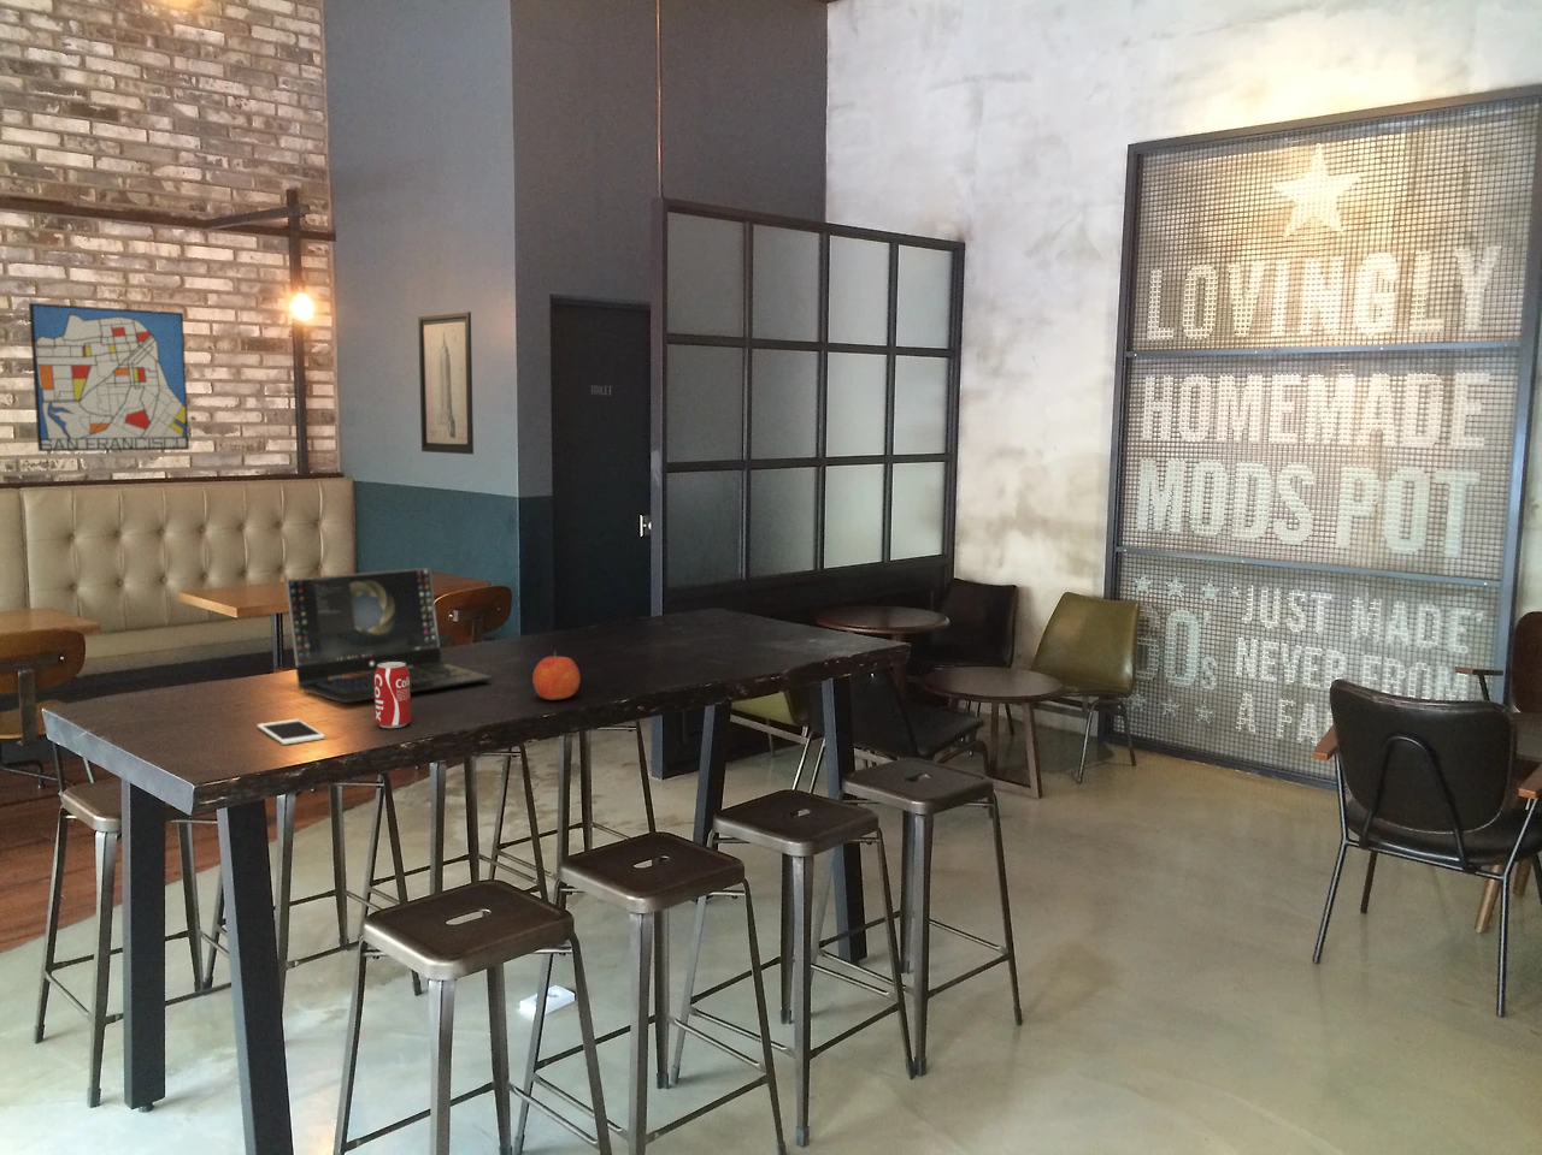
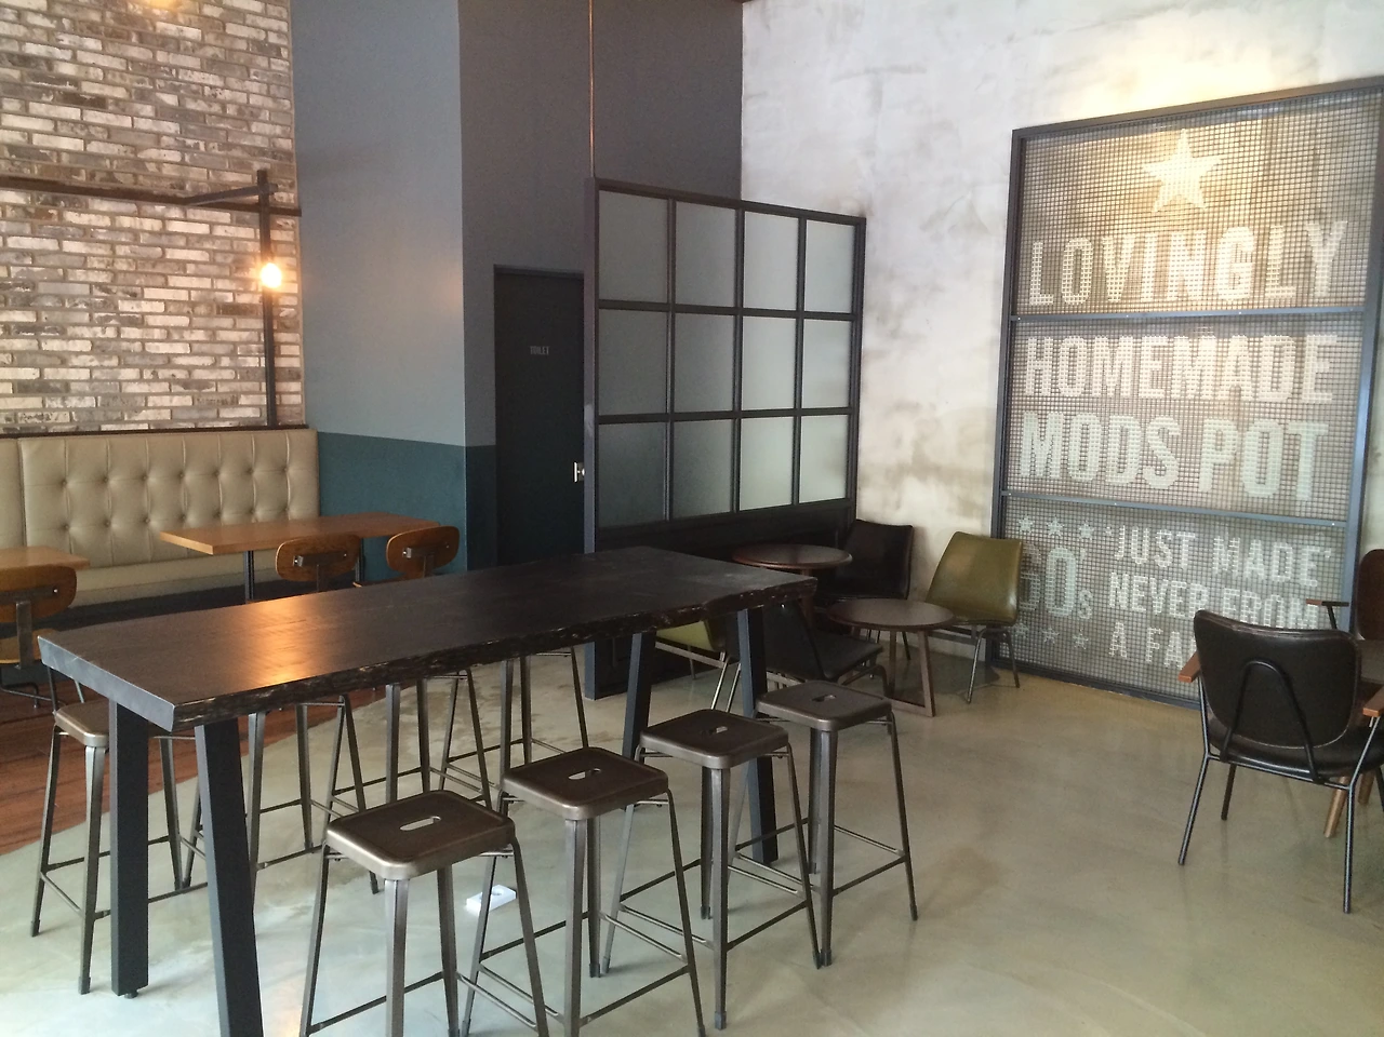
- wall art (444, 383)
- cell phone (290, 730)
- beverage can (391, 694)
- laptop (390, 632)
- wall art (112, 379)
- apple (555, 673)
